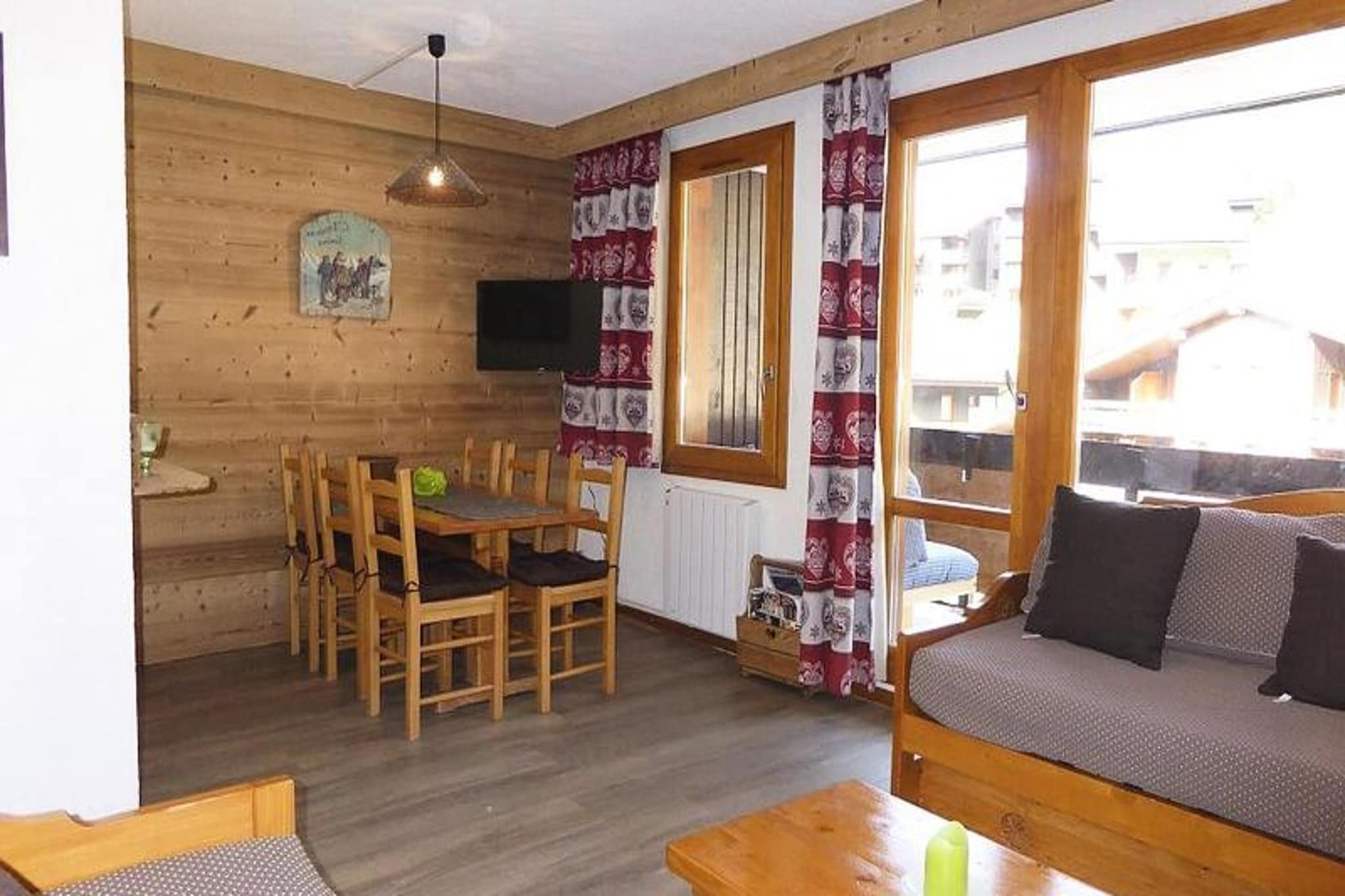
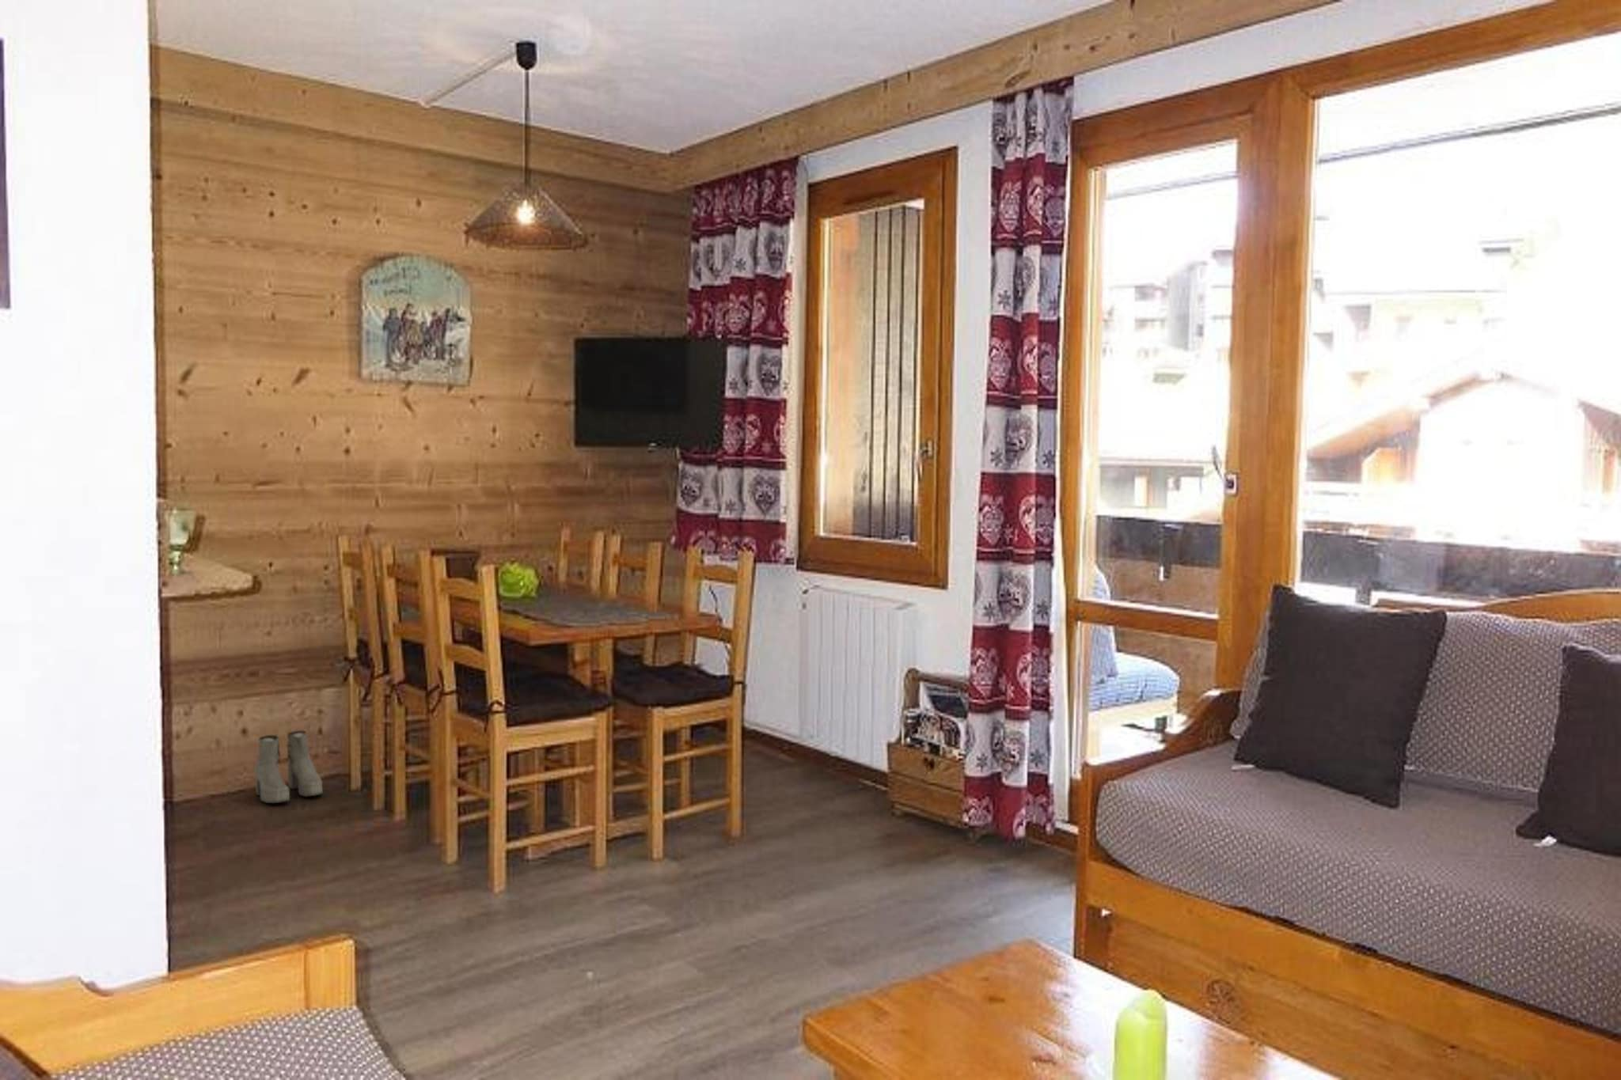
+ boots (288, 765)
